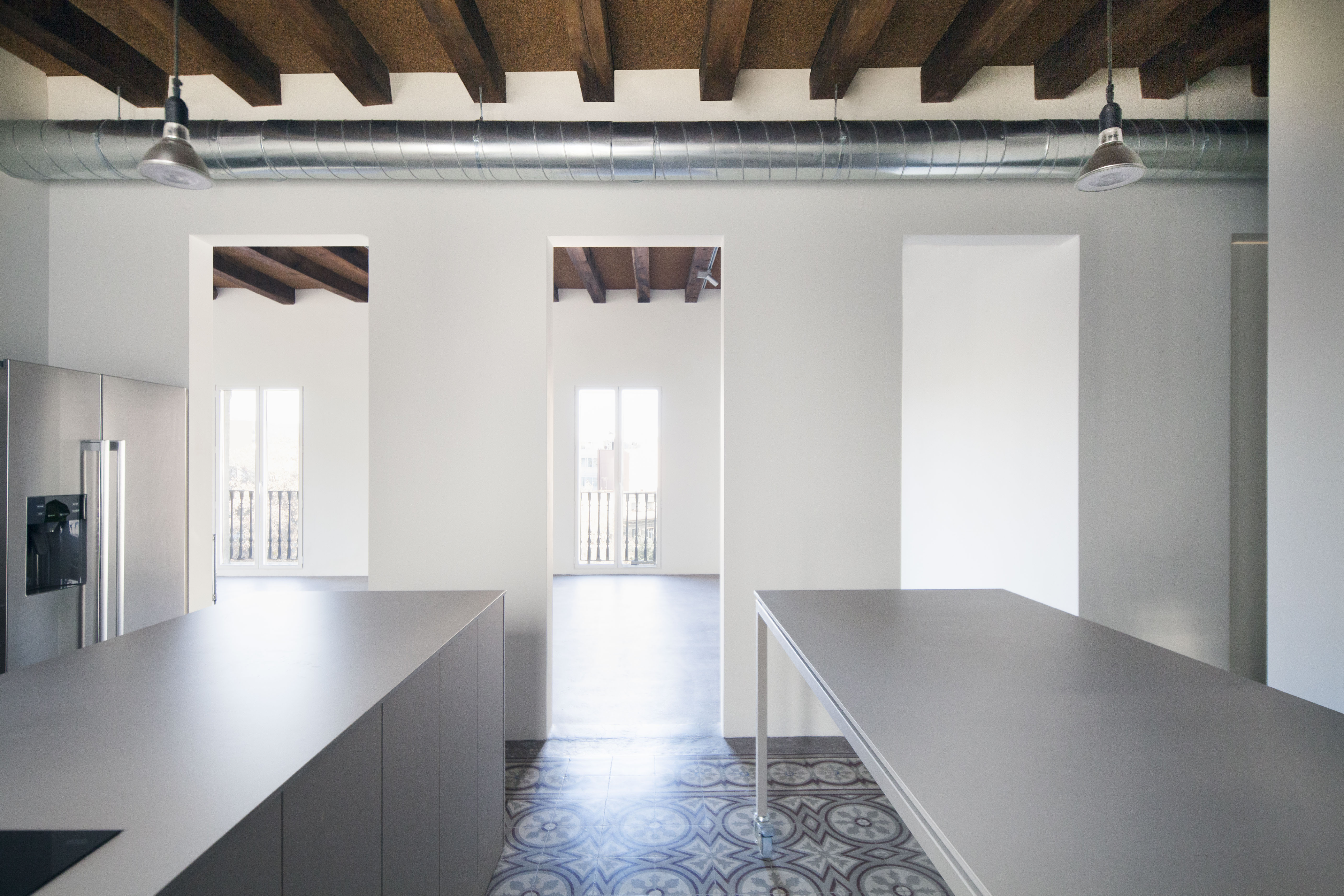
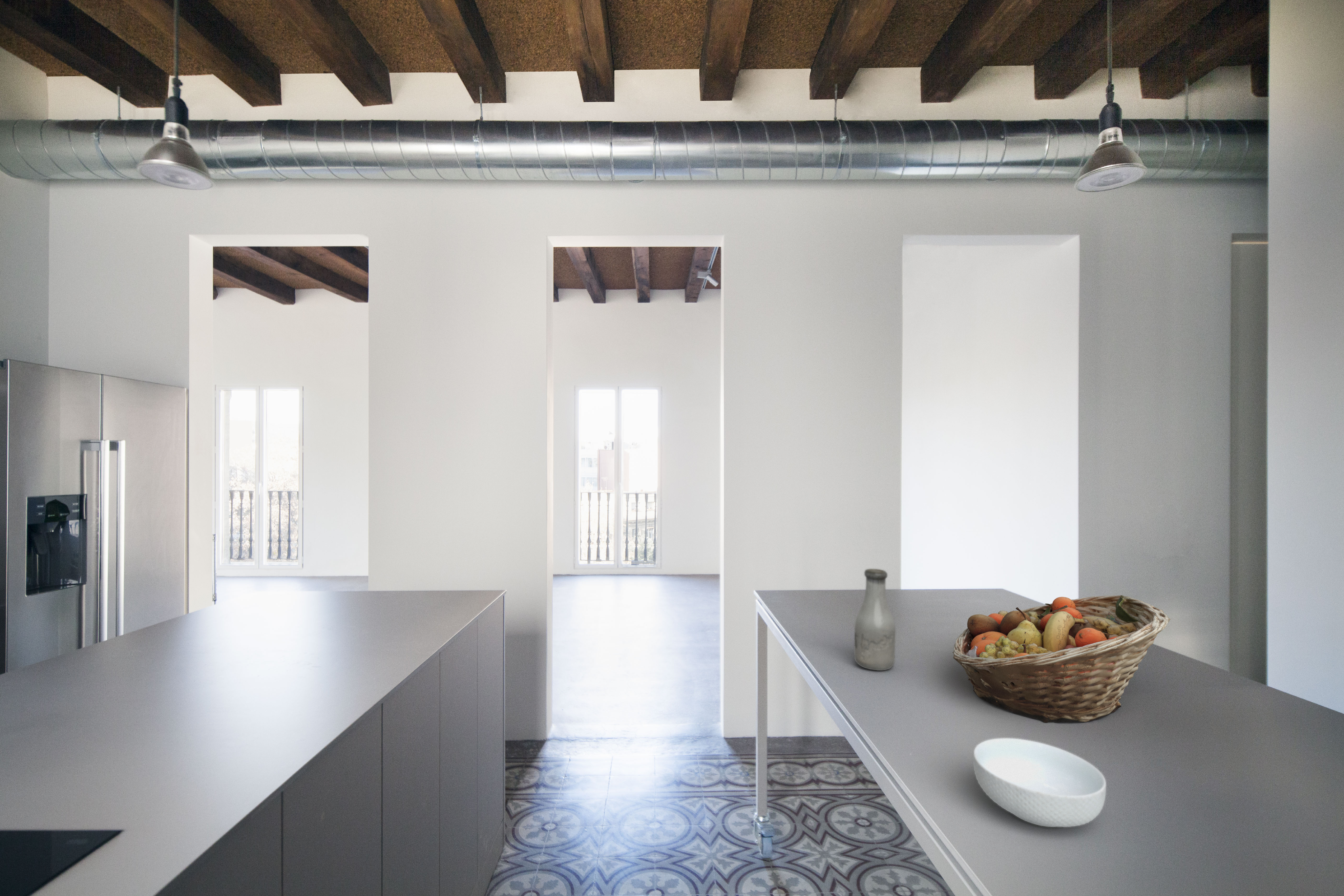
+ cereal bowl (1037, 787)
+ bottle (874, 618)
+ fruit basket (1052, 646)
